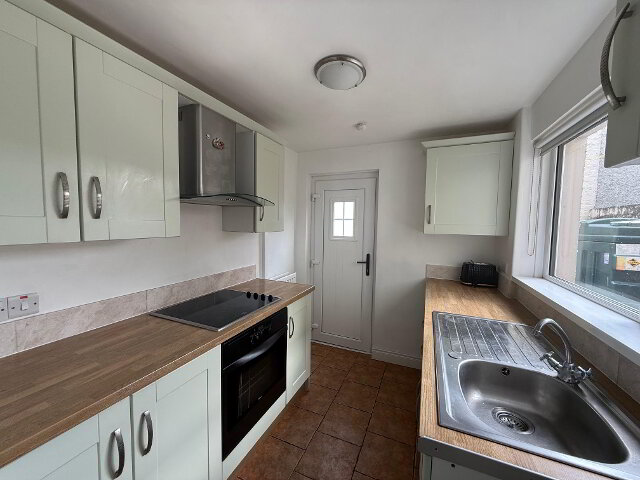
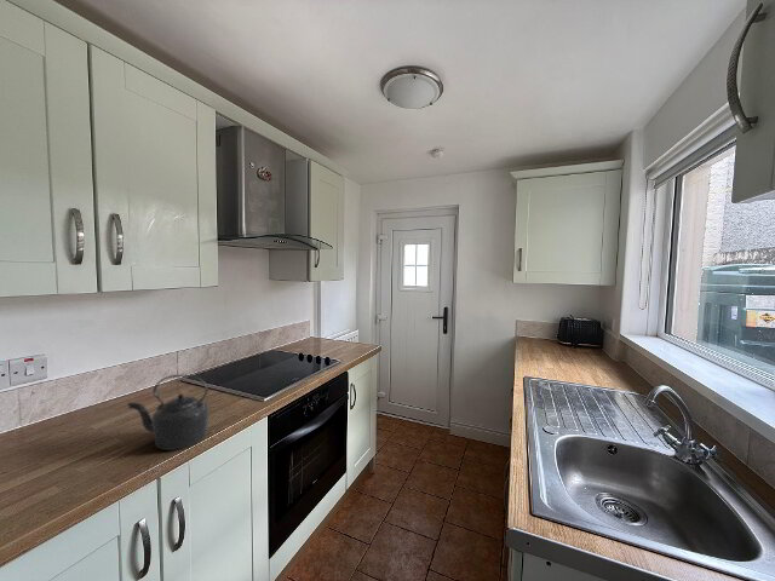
+ kettle (168, 407)
